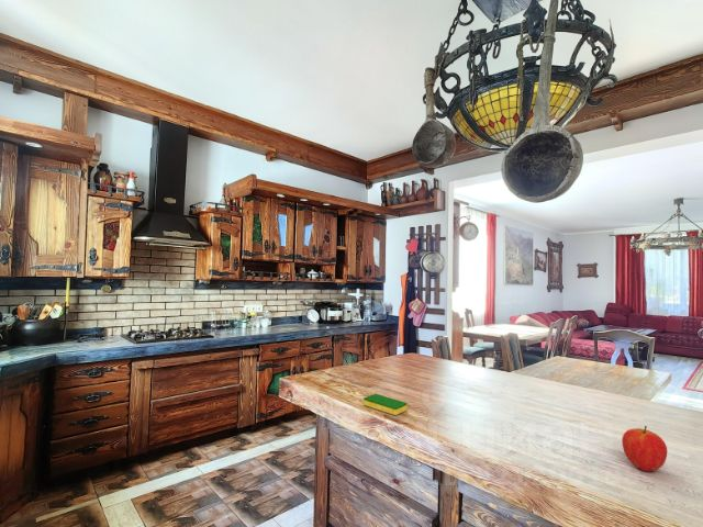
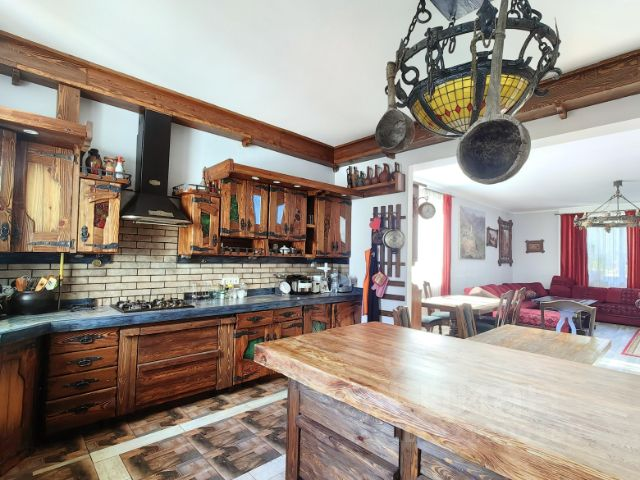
- dish sponge (384, 403)
- apple (644, 447)
